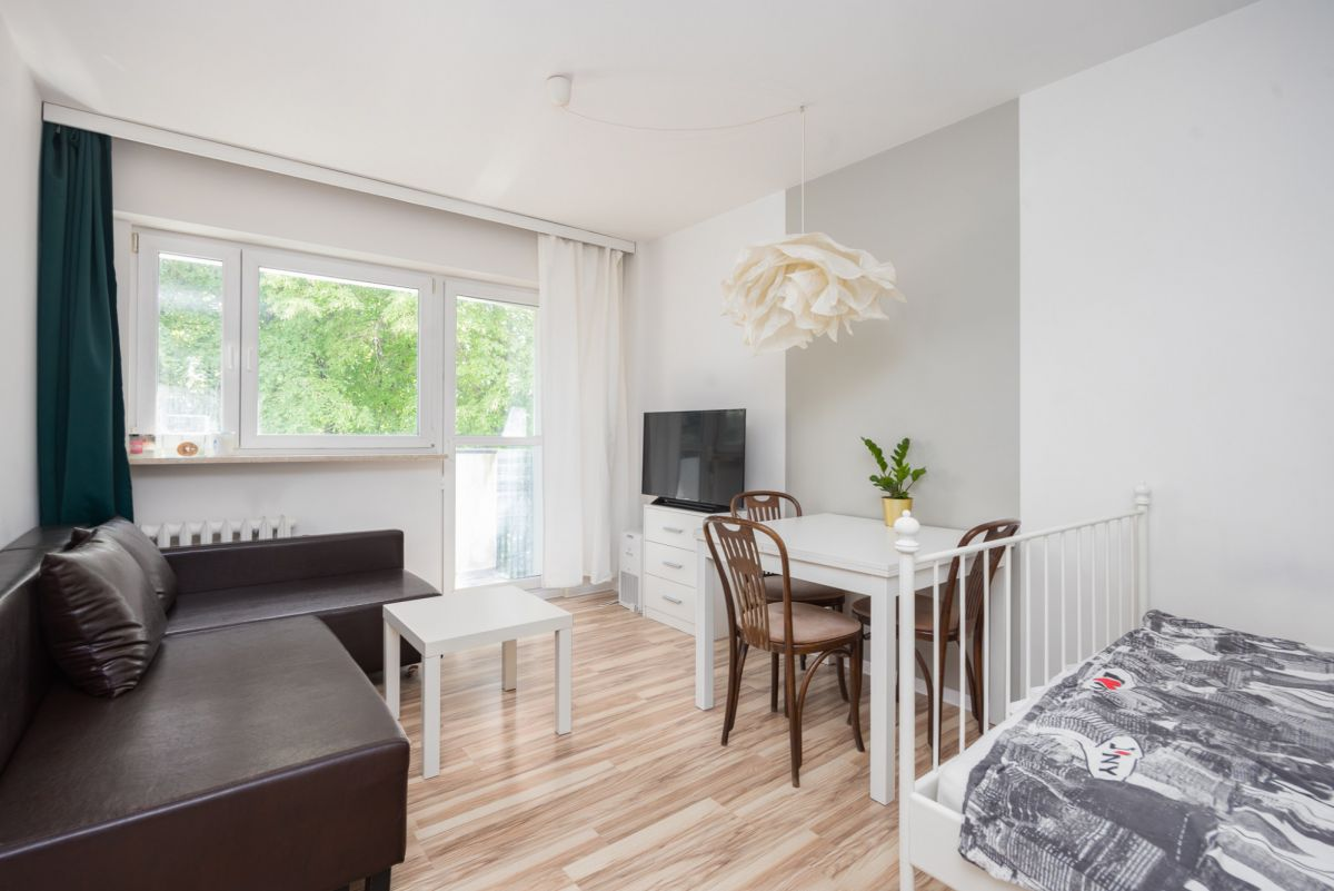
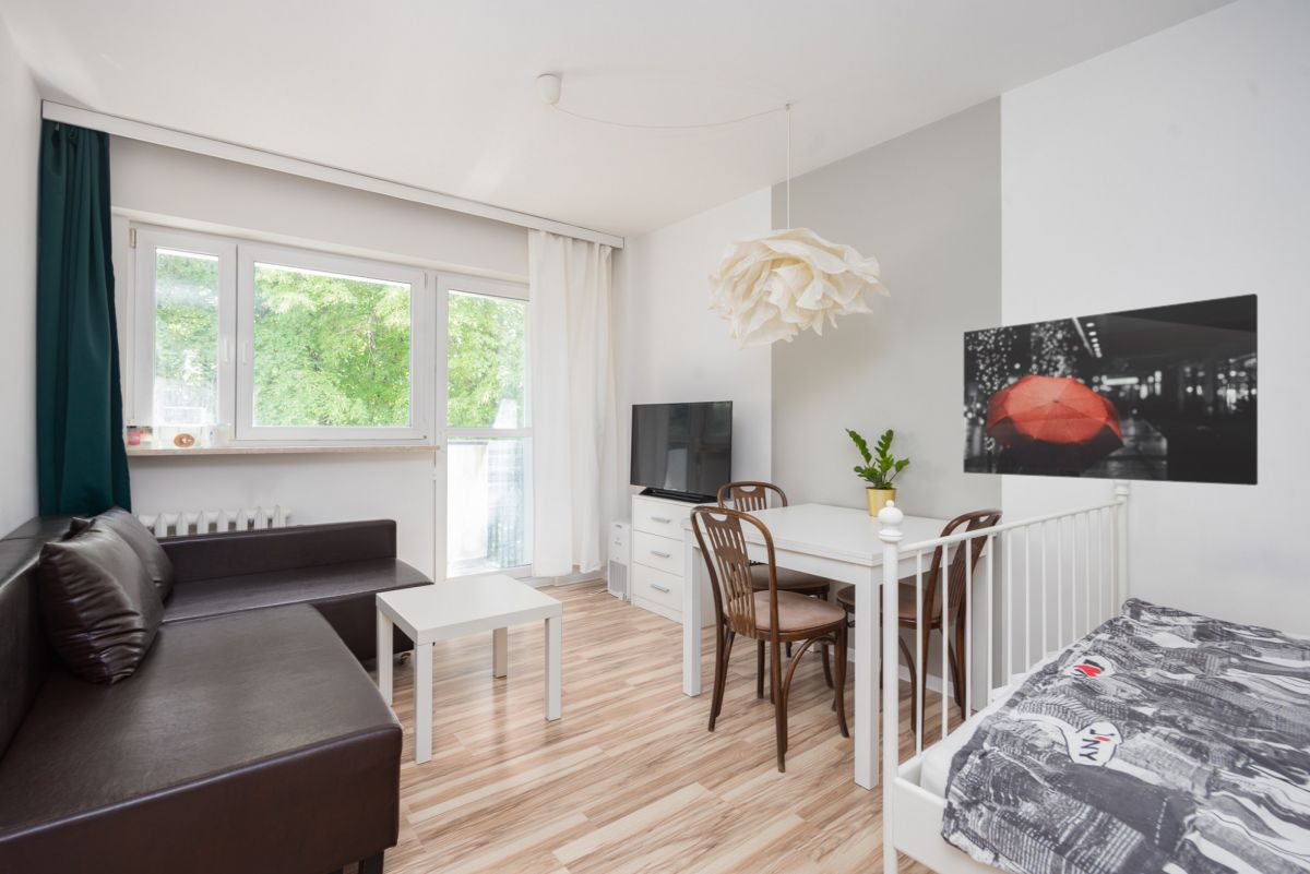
+ wall art (1088, 396)
